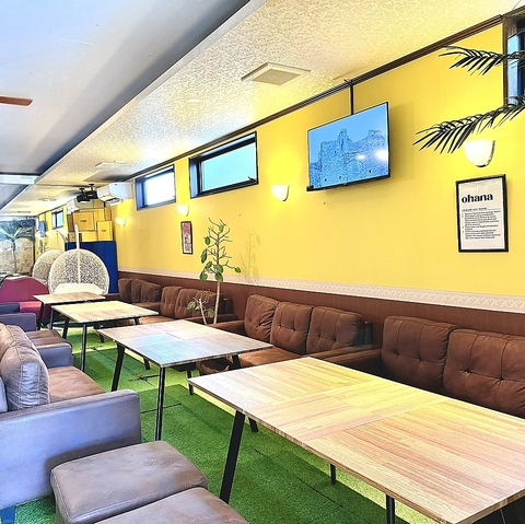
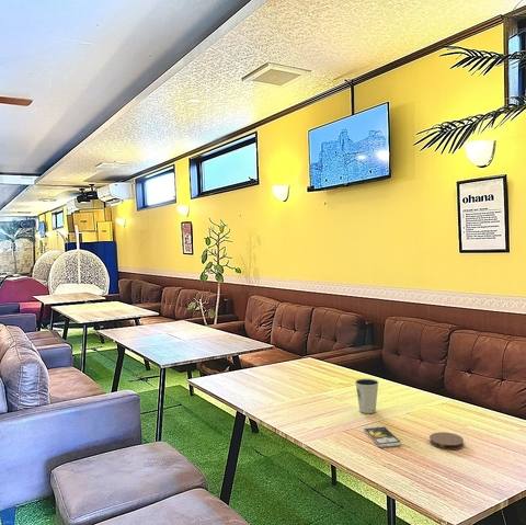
+ coaster (446, 441)
+ dixie cup (367, 396)
+ smartphone (381, 435)
